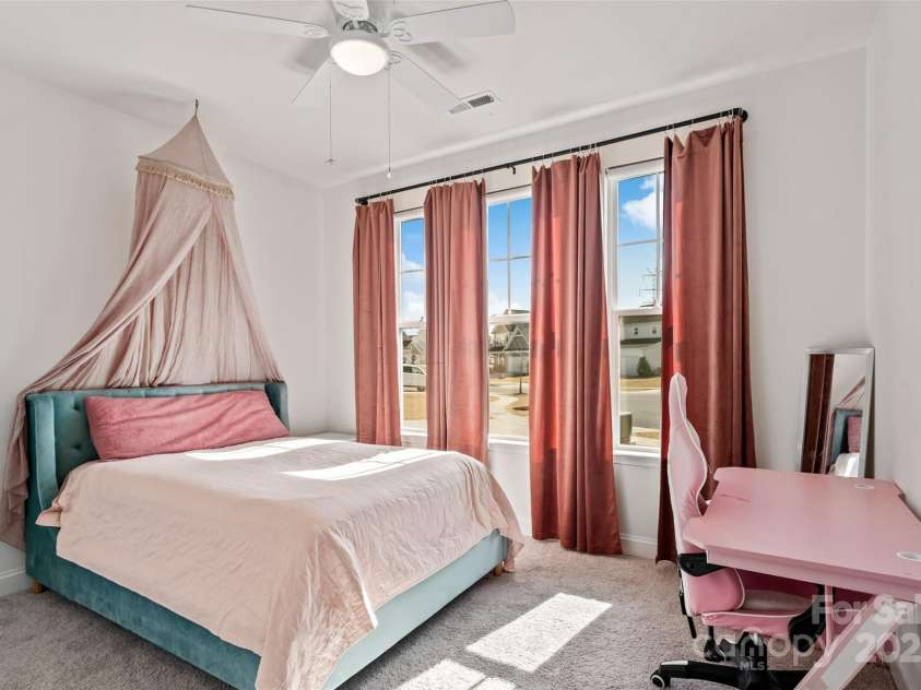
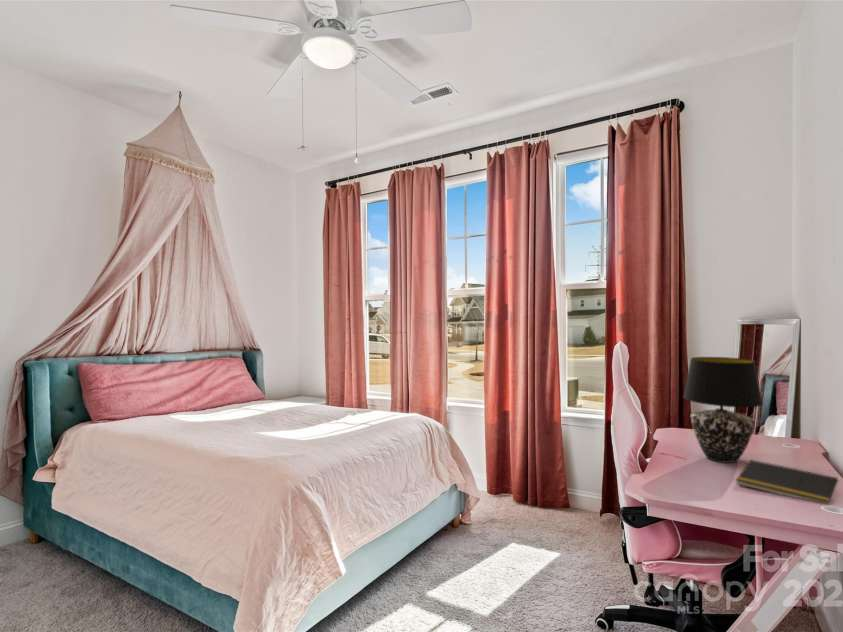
+ notepad (785, 480)
+ table lamp (721, 409)
